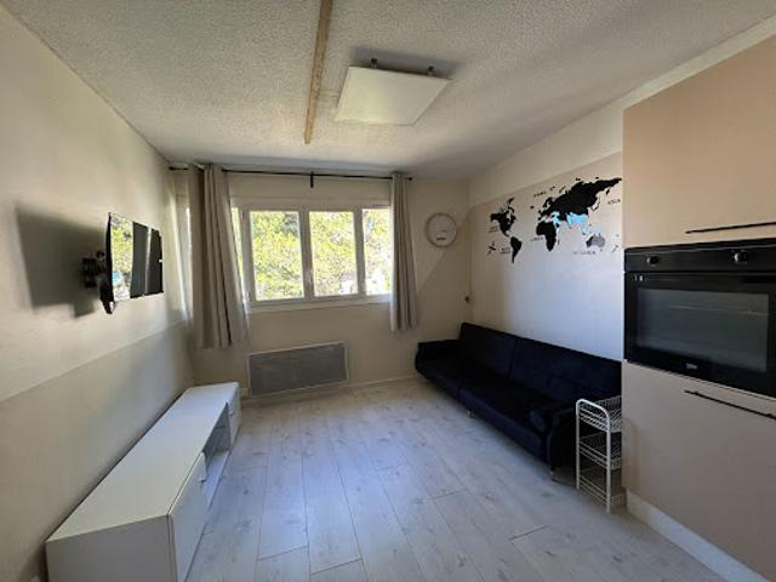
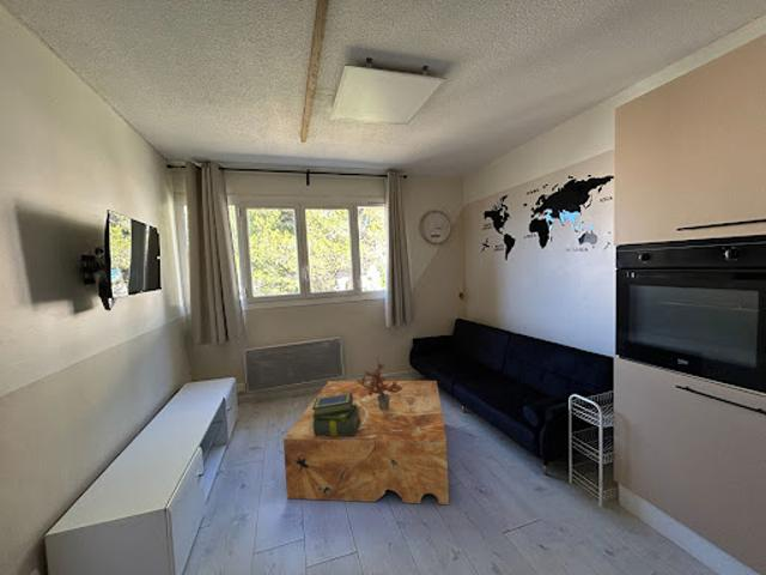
+ coffee table (375, 429)
+ potted plant (381, 381)
+ stack of books (335, 413)
